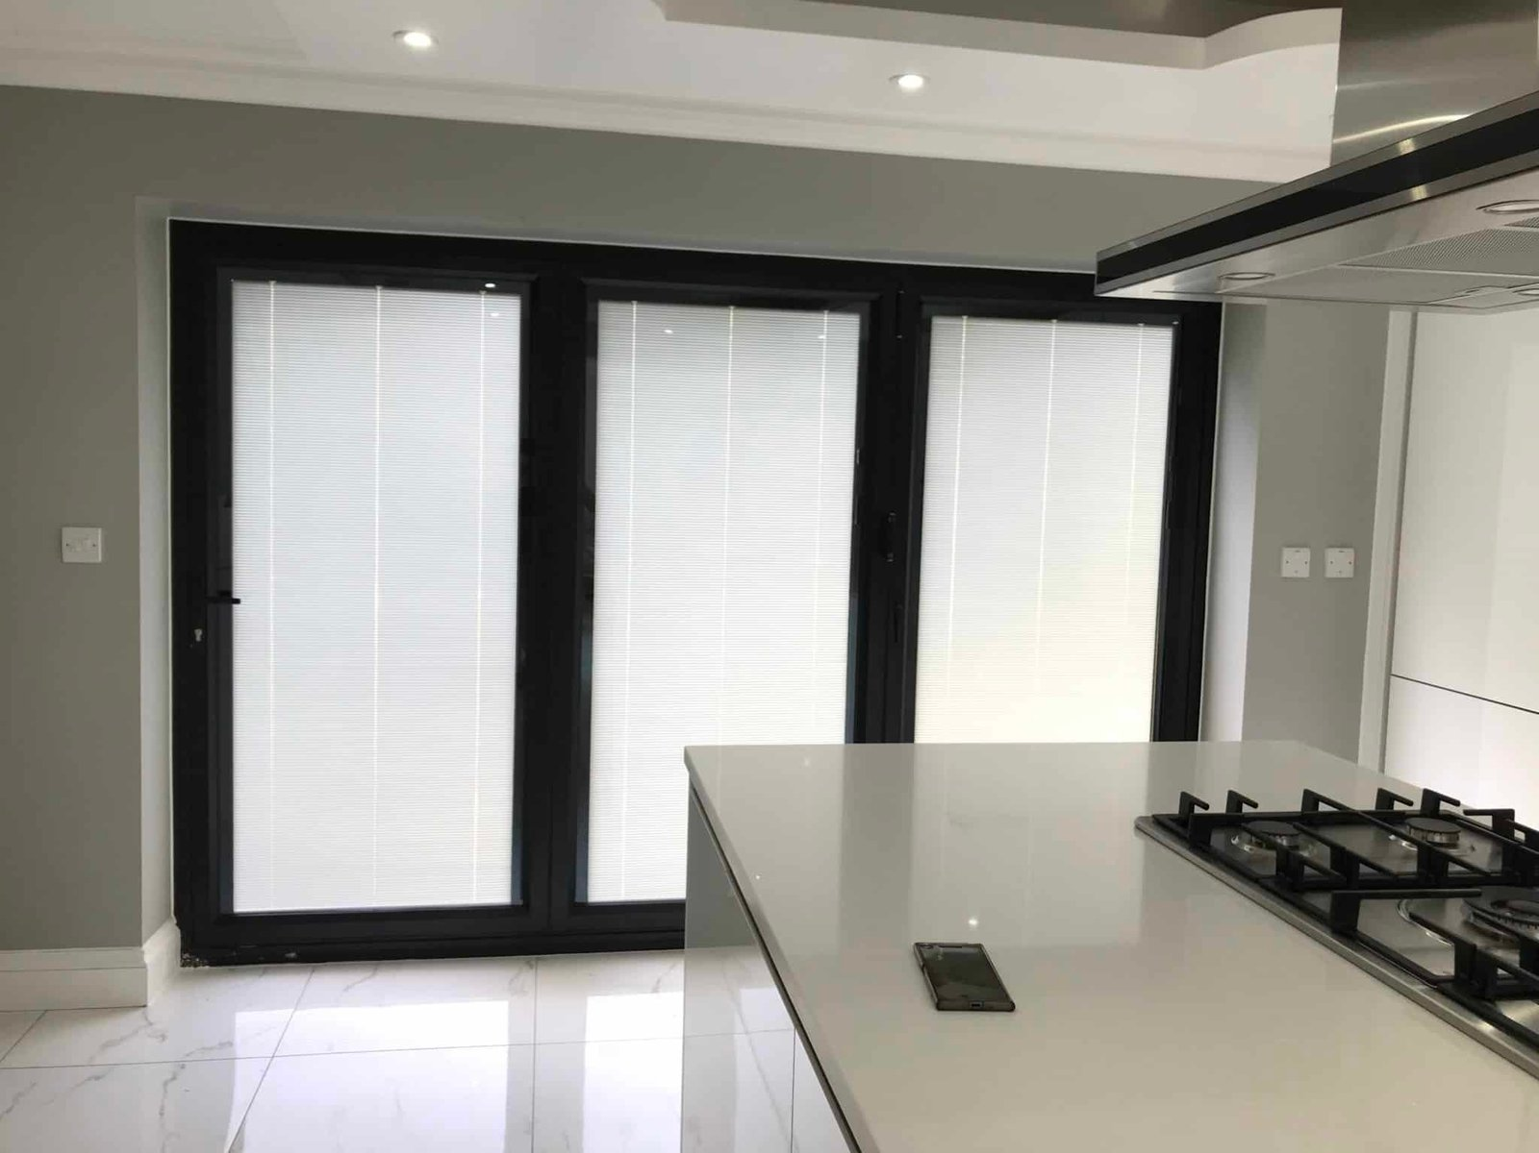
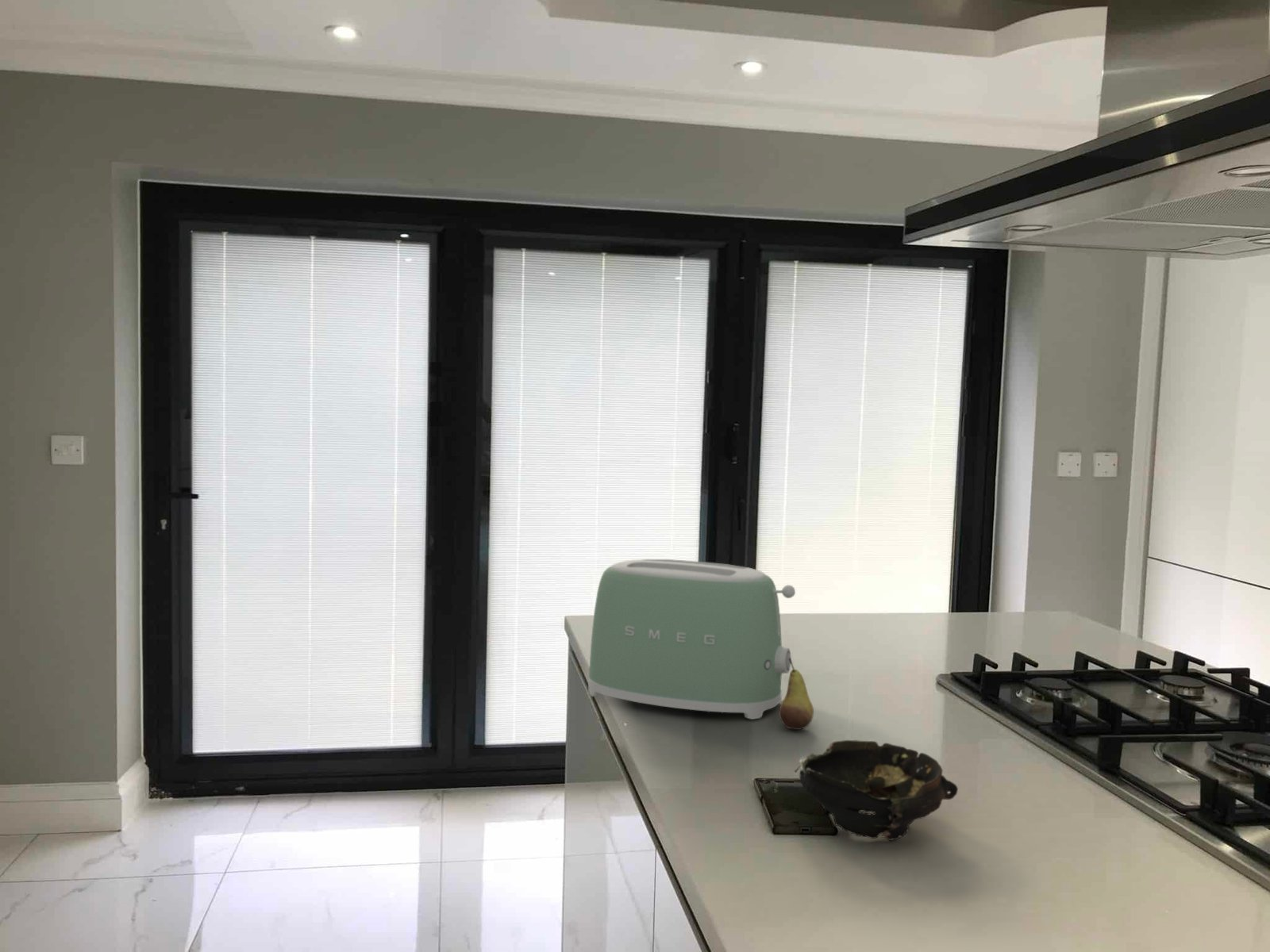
+ toaster (685, 631)
+ bowl (868, 791)
+ fruit (797, 692)
